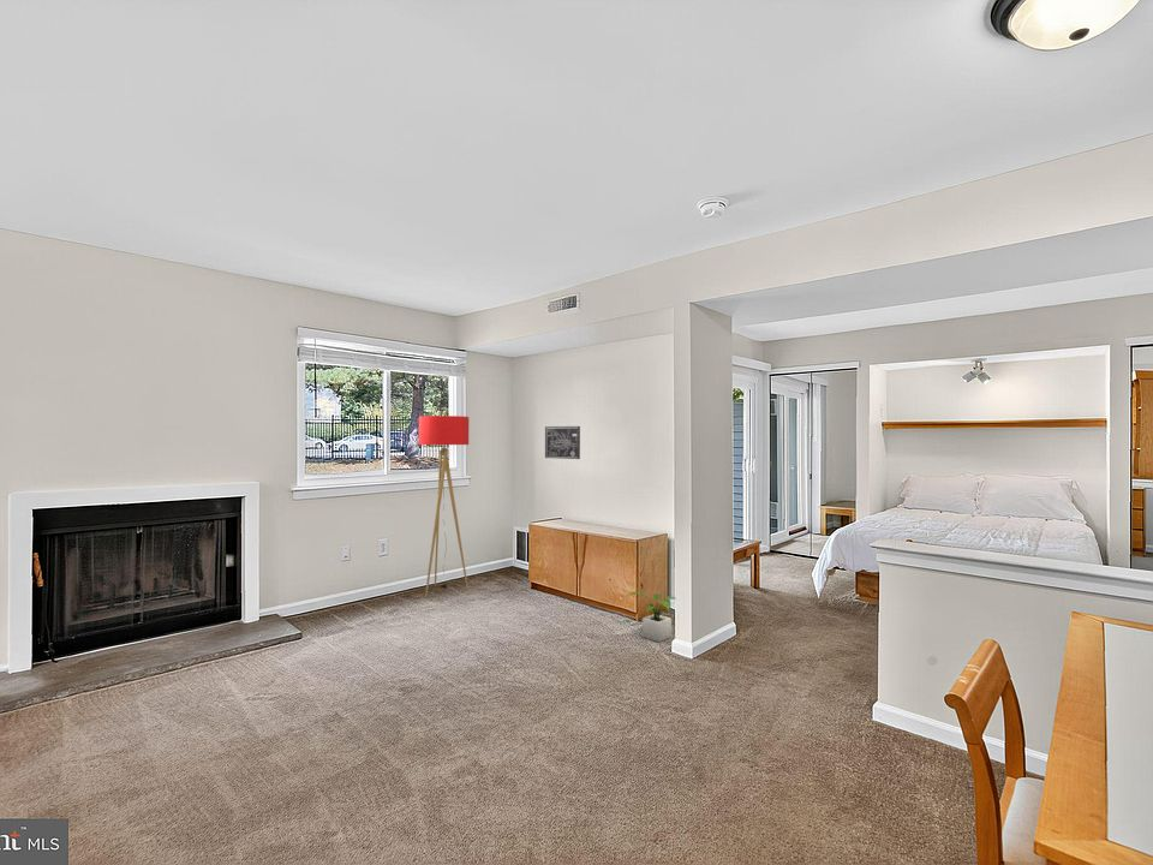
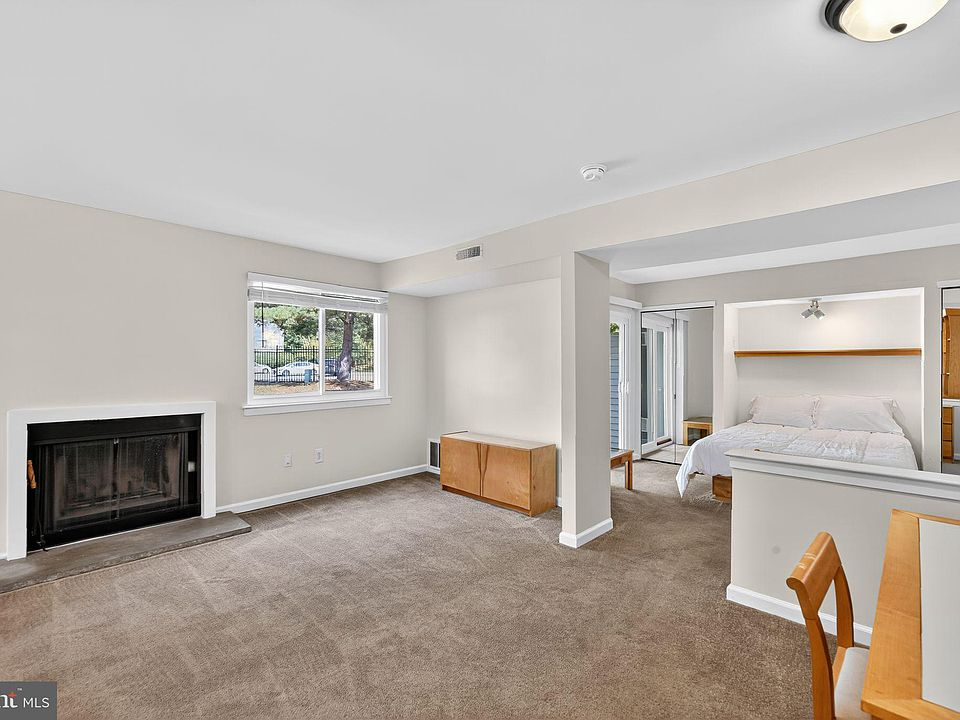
- potted plant (655, 614)
- wall art (561, 442)
- floor lamp (443, 506)
